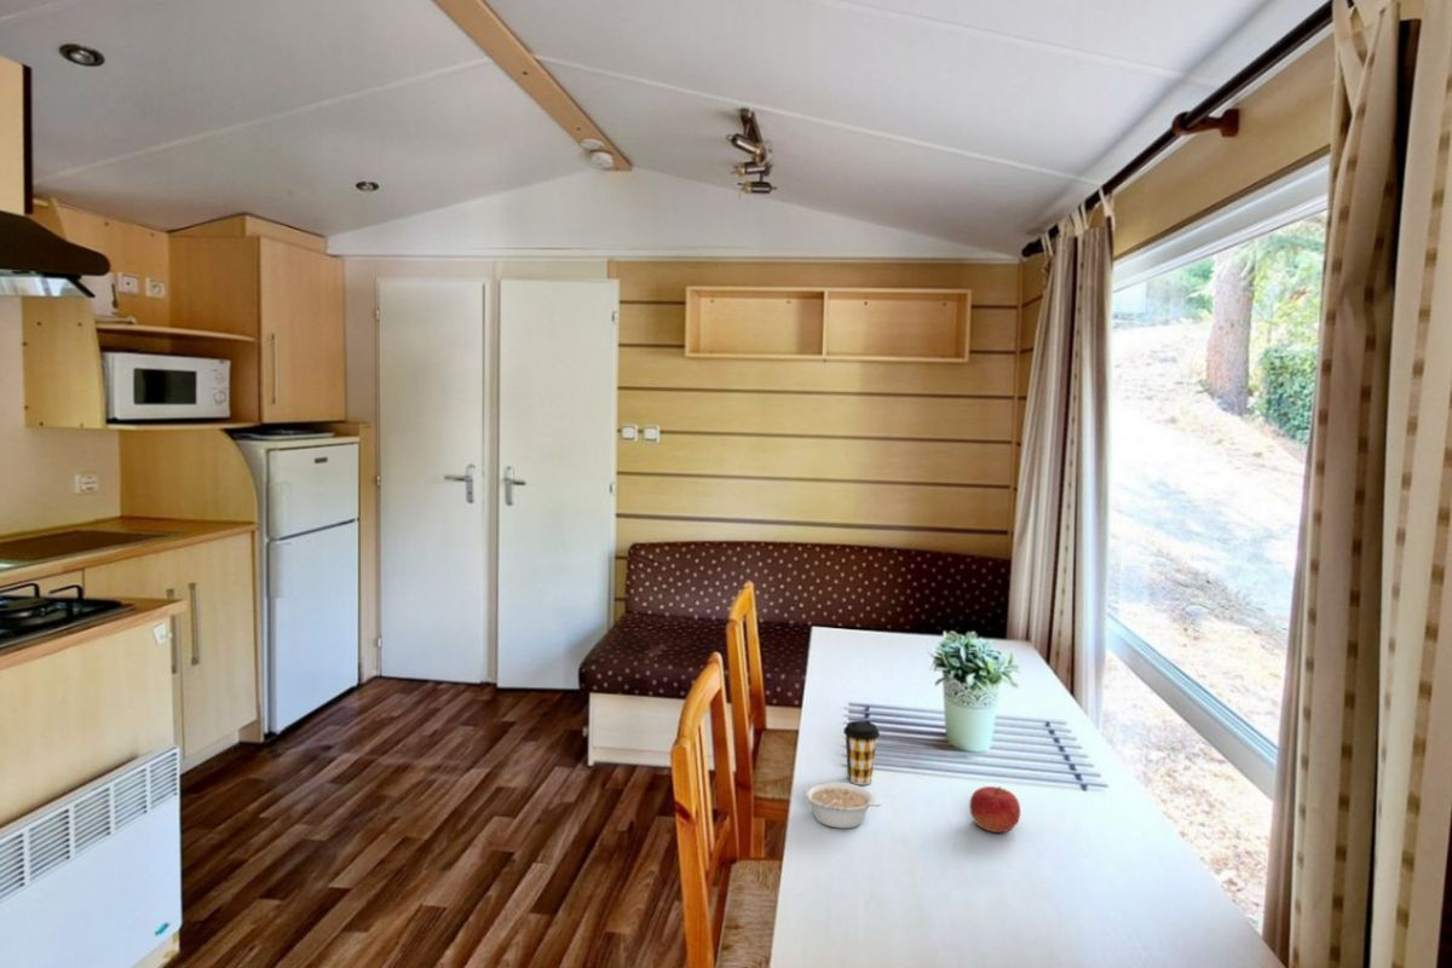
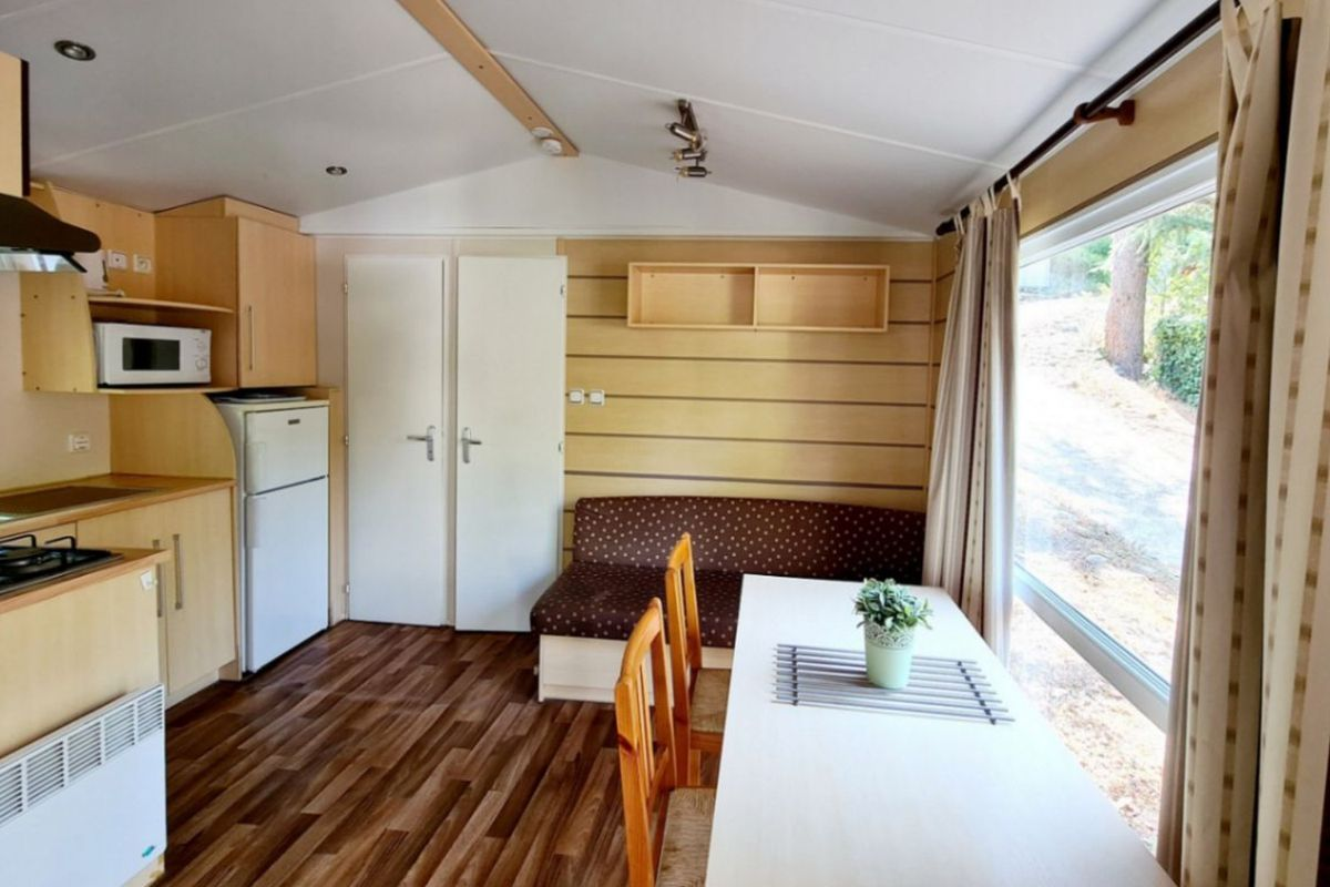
- fruit (995, 807)
- legume (841, 803)
- coffee cup (860, 753)
